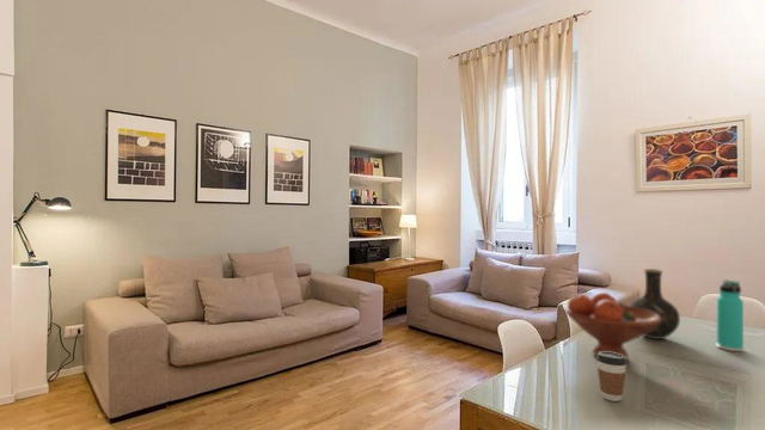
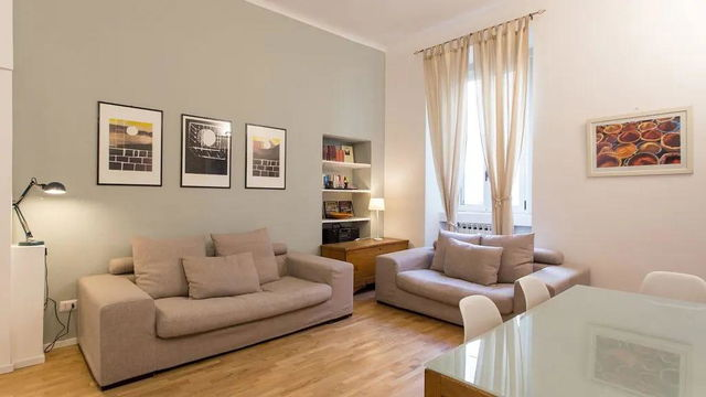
- vase (653, 303)
- thermos bottle (729, 314)
- fruit bowl (610, 325)
- coffee cup (611, 375)
